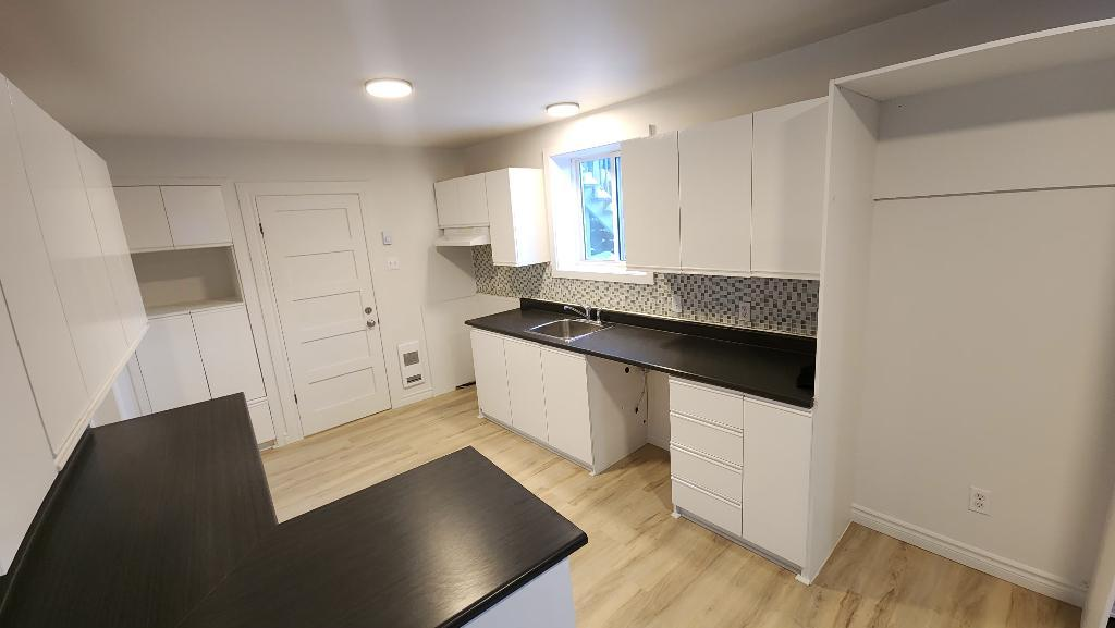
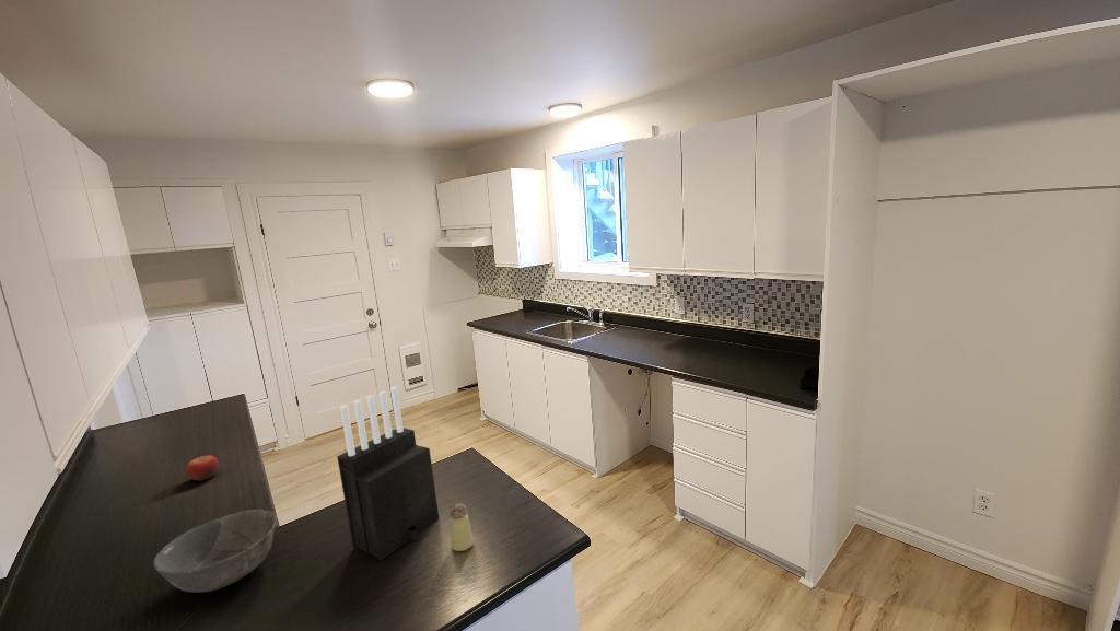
+ saltshaker (459, 526)
+ bowl (223, 557)
+ fruit (201, 466)
+ knife block (390, 467)
